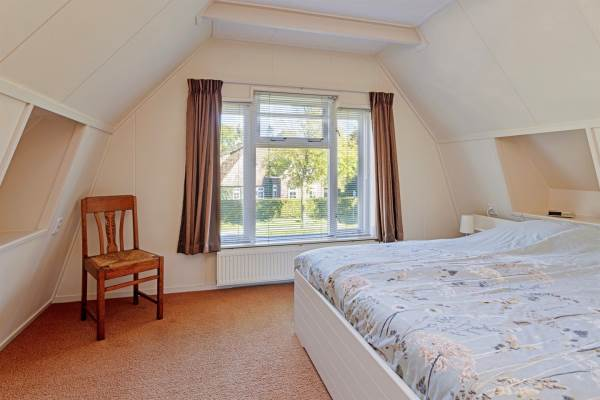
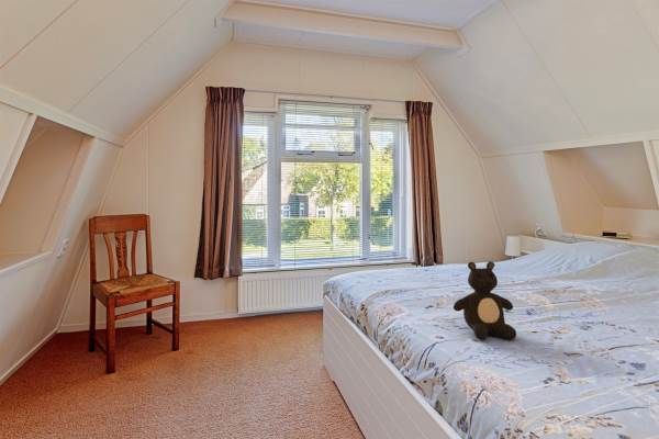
+ teddy bear (487, 299)
